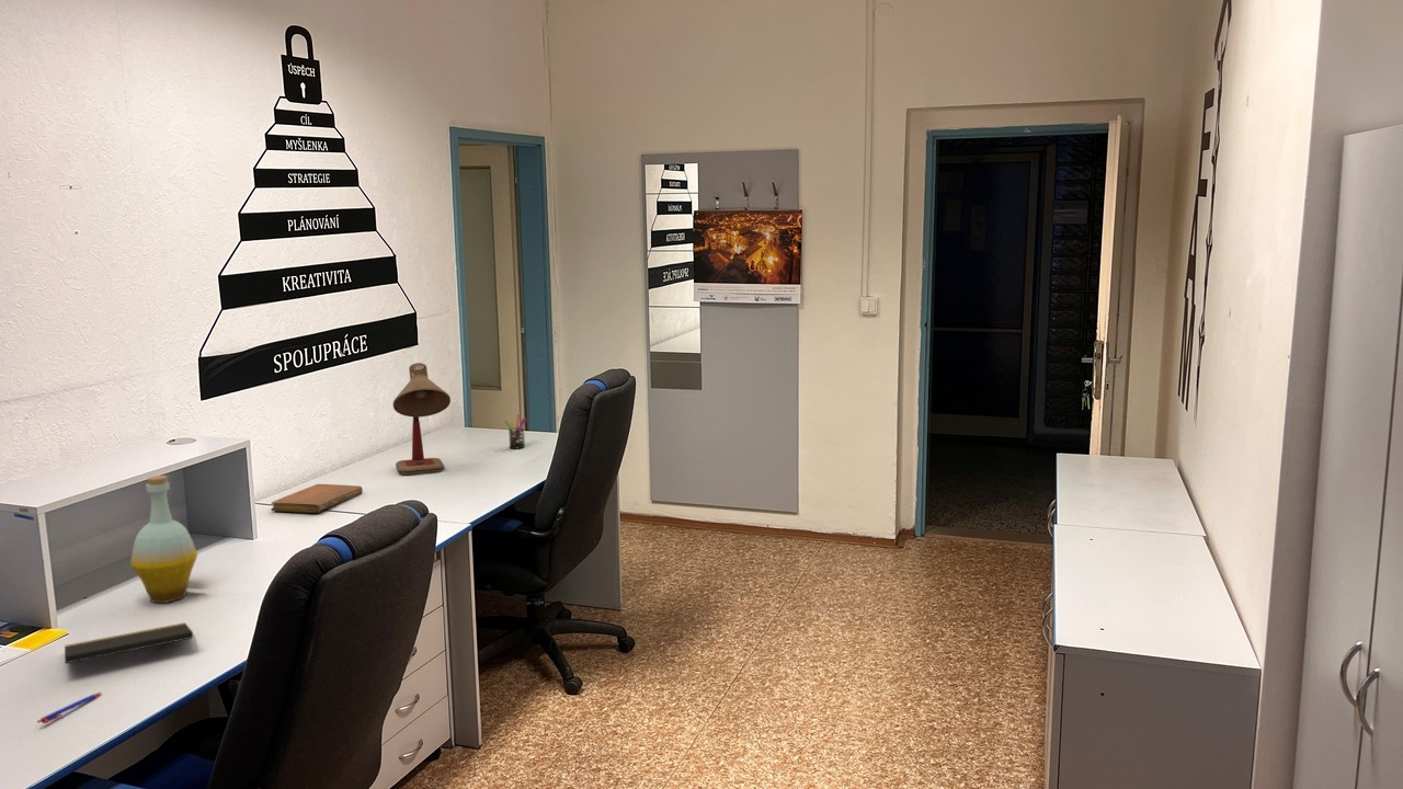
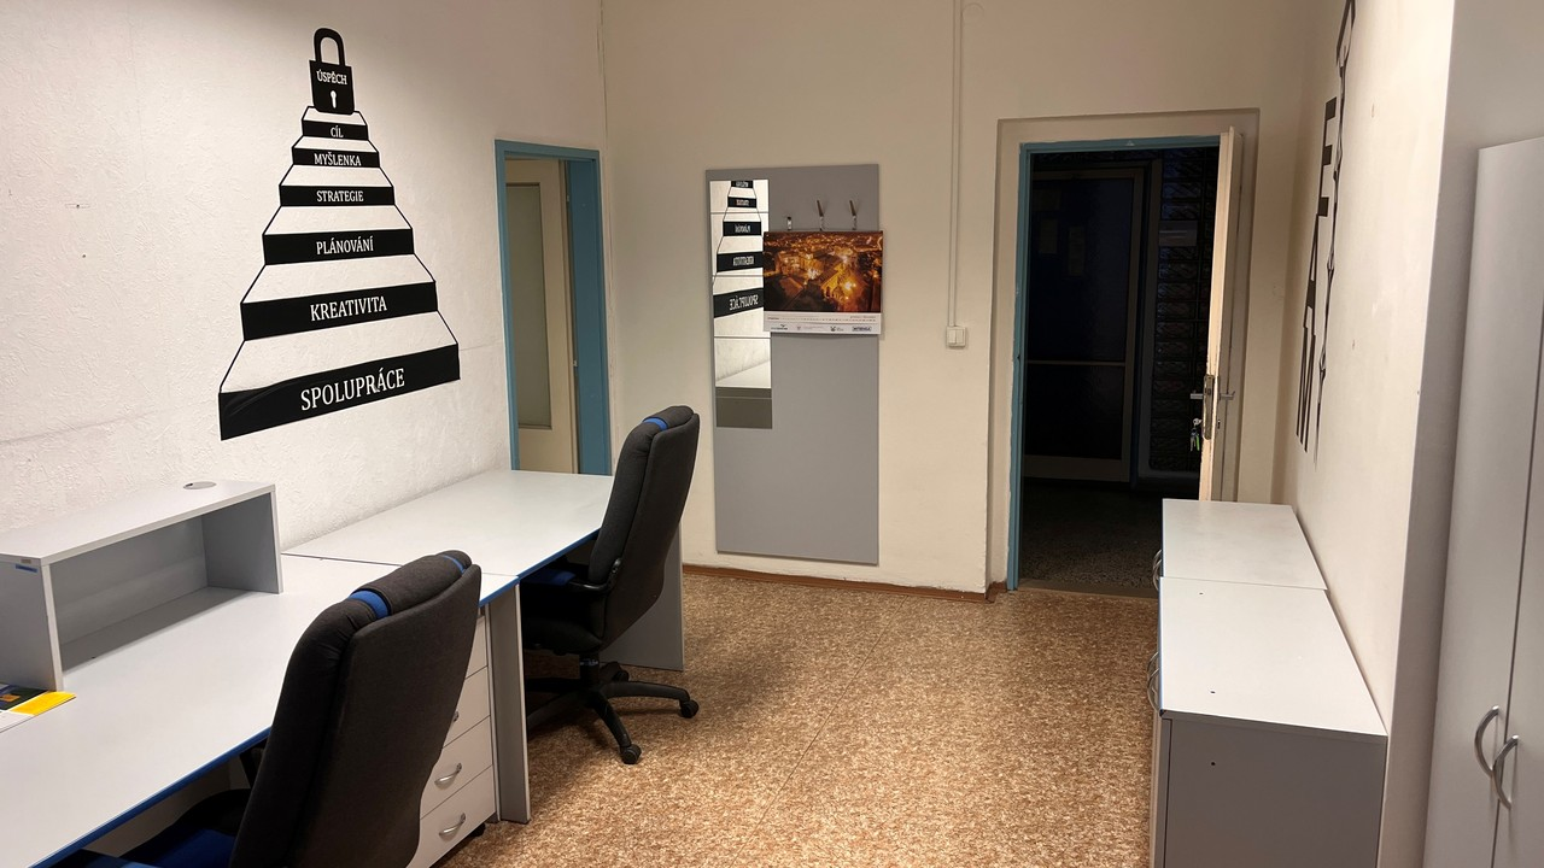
- pen (70, 706)
- desk lamp (418, 418)
- pen holder (514, 431)
- bottle (162, 537)
- notebook (318, 498)
- notepad (128, 641)
